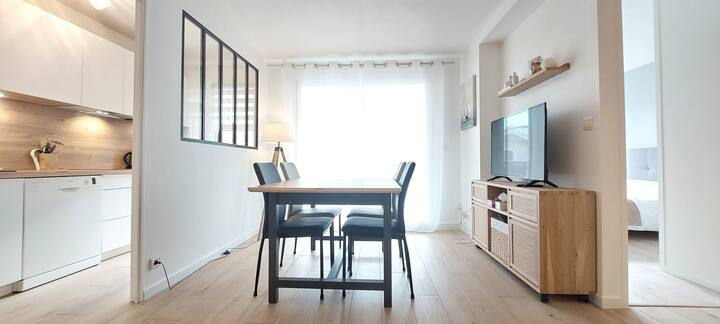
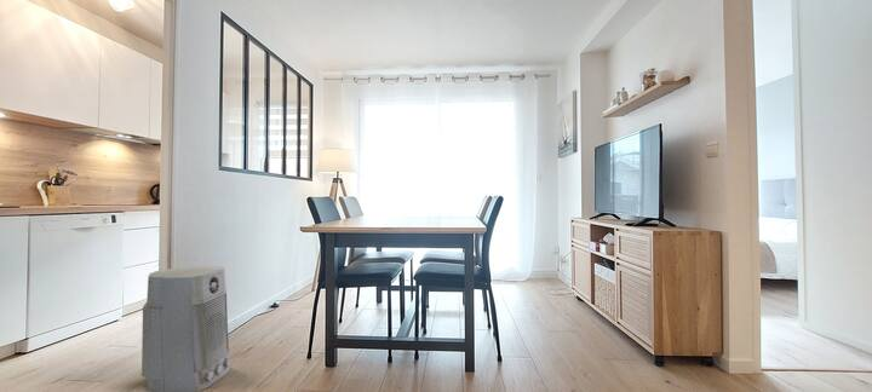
+ air purifier (185, 324)
